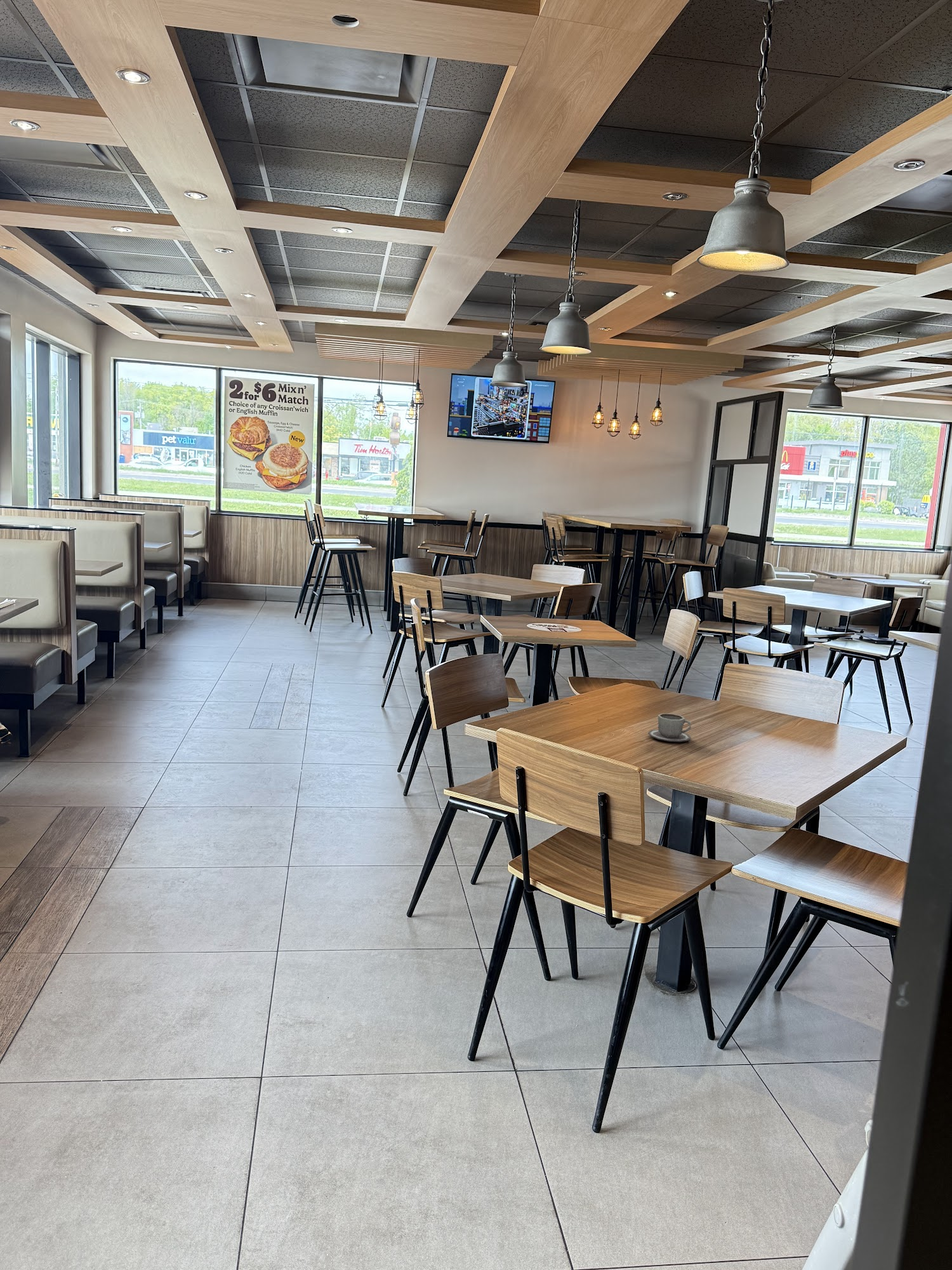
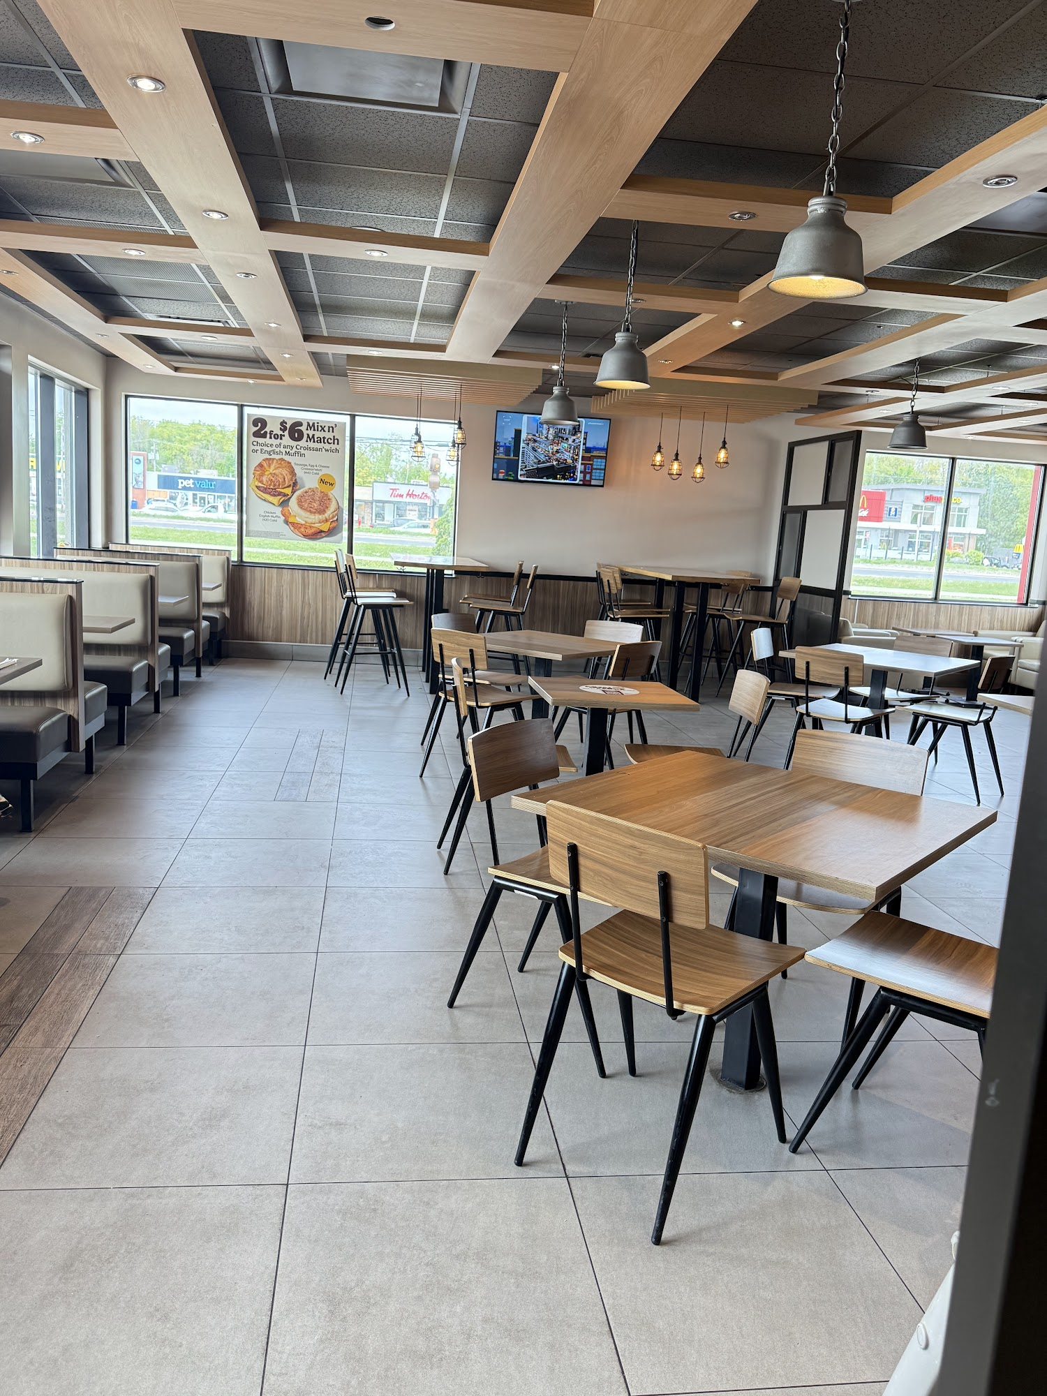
- cup (670, 727)
